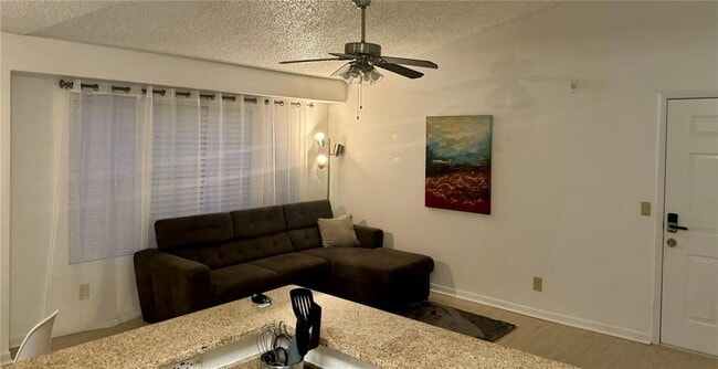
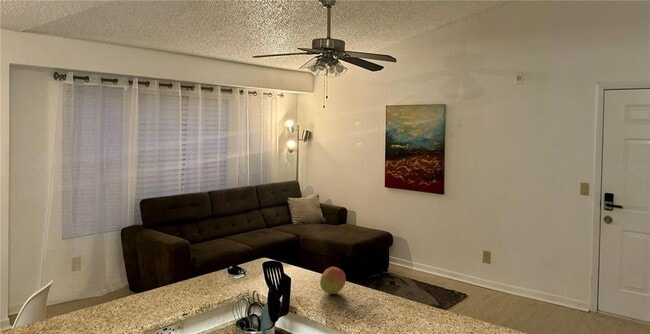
+ fruit (332, 280)
